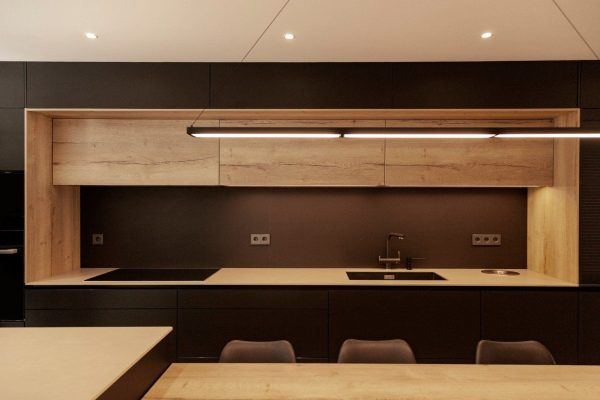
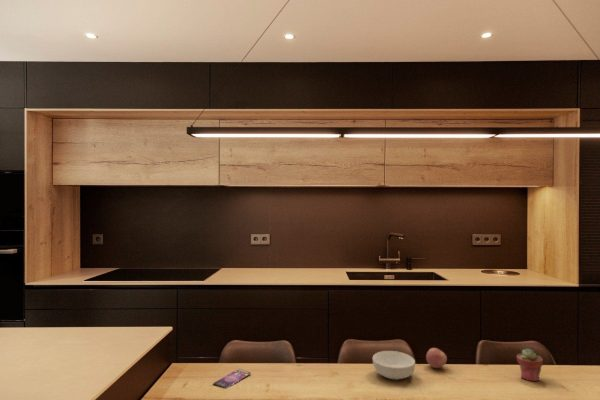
+ apple (436, 357)
+ smartphone (232, 378)
+ potted succulent (529, 363)
+ cereal bowl (393, 367)
